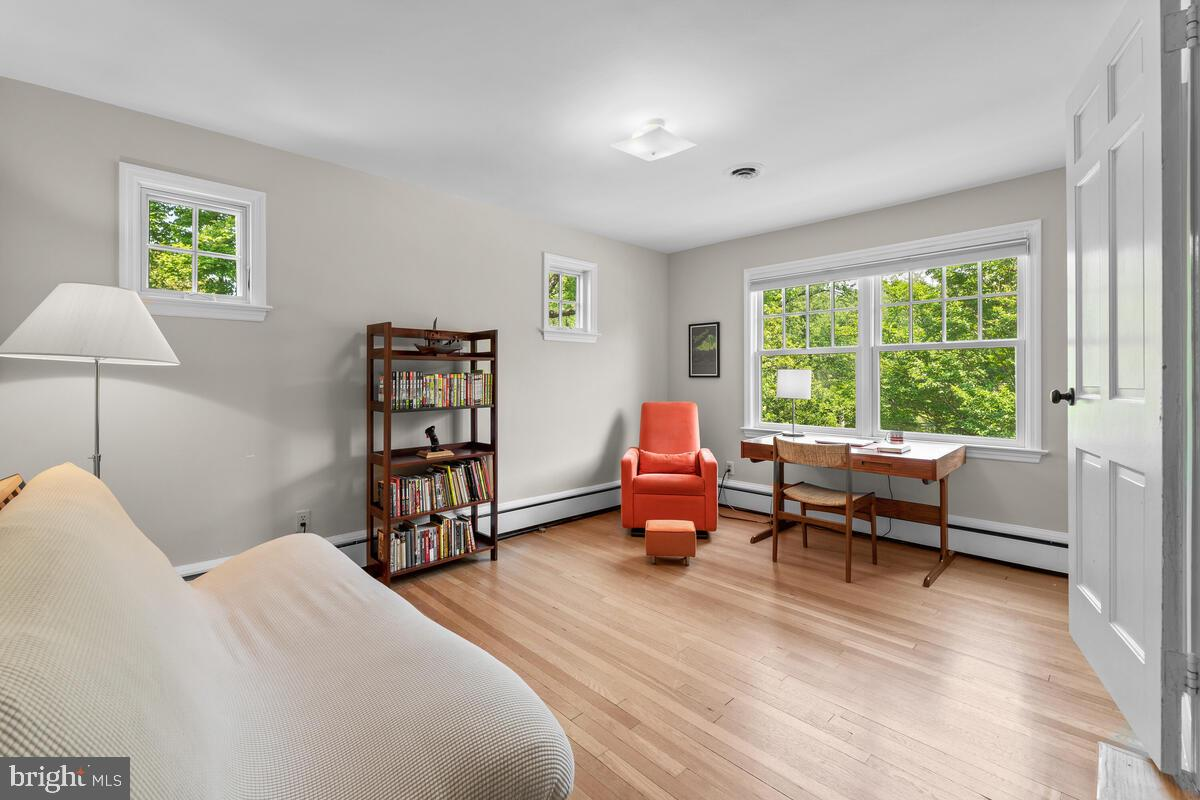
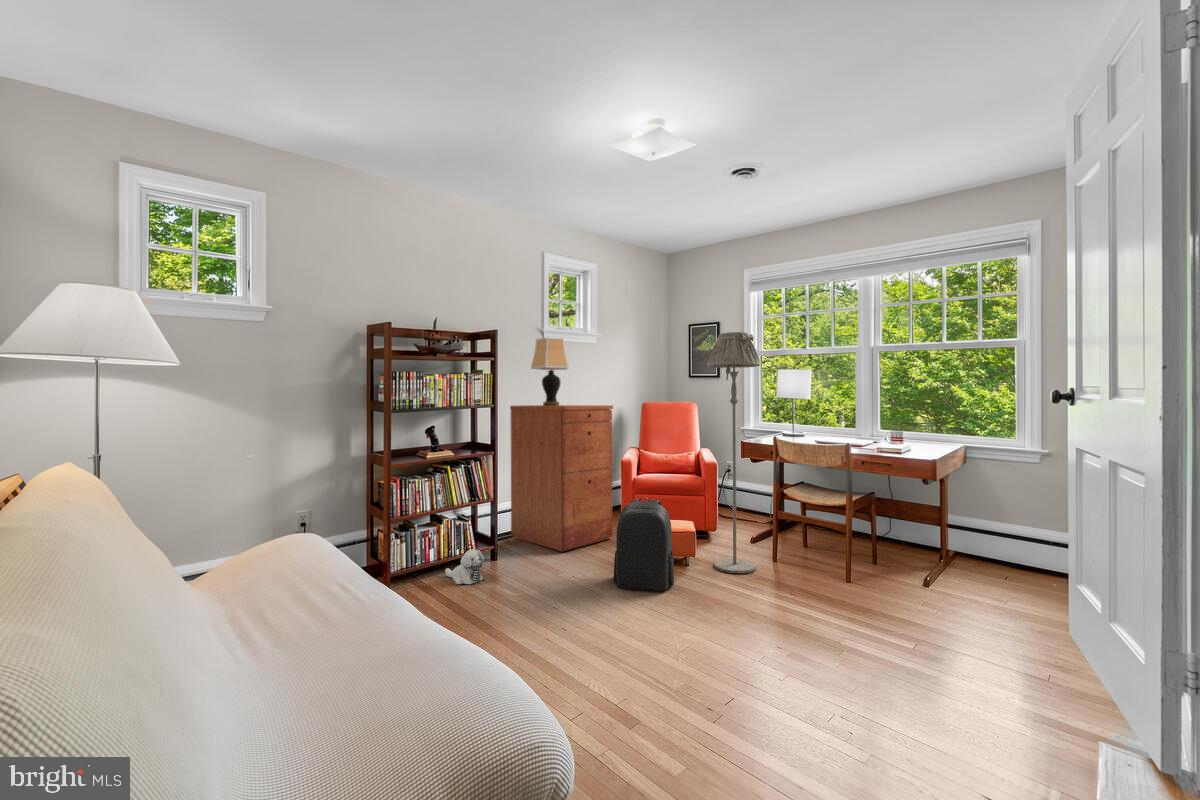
+ backpack (644, 539)
+ floor lamp (734, 450)
+ plush toy (465, 563)
+ filing cabinet (561, 471)
+ table lamp (550, 372)
